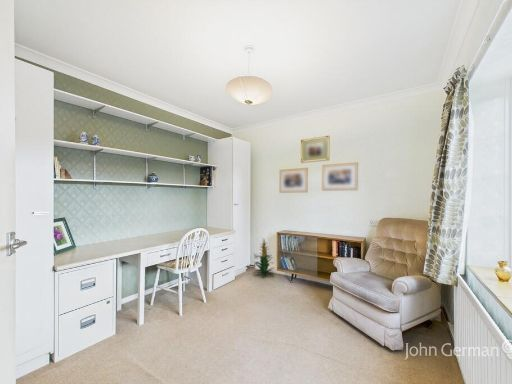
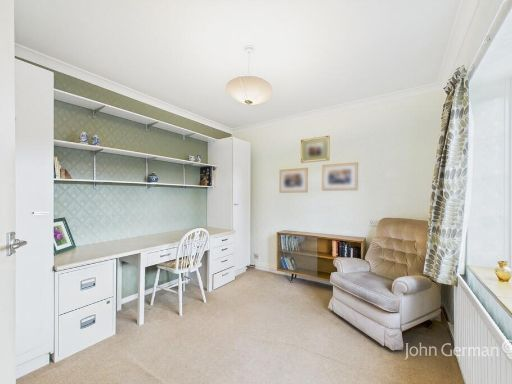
- indoor plant (264, 255)
